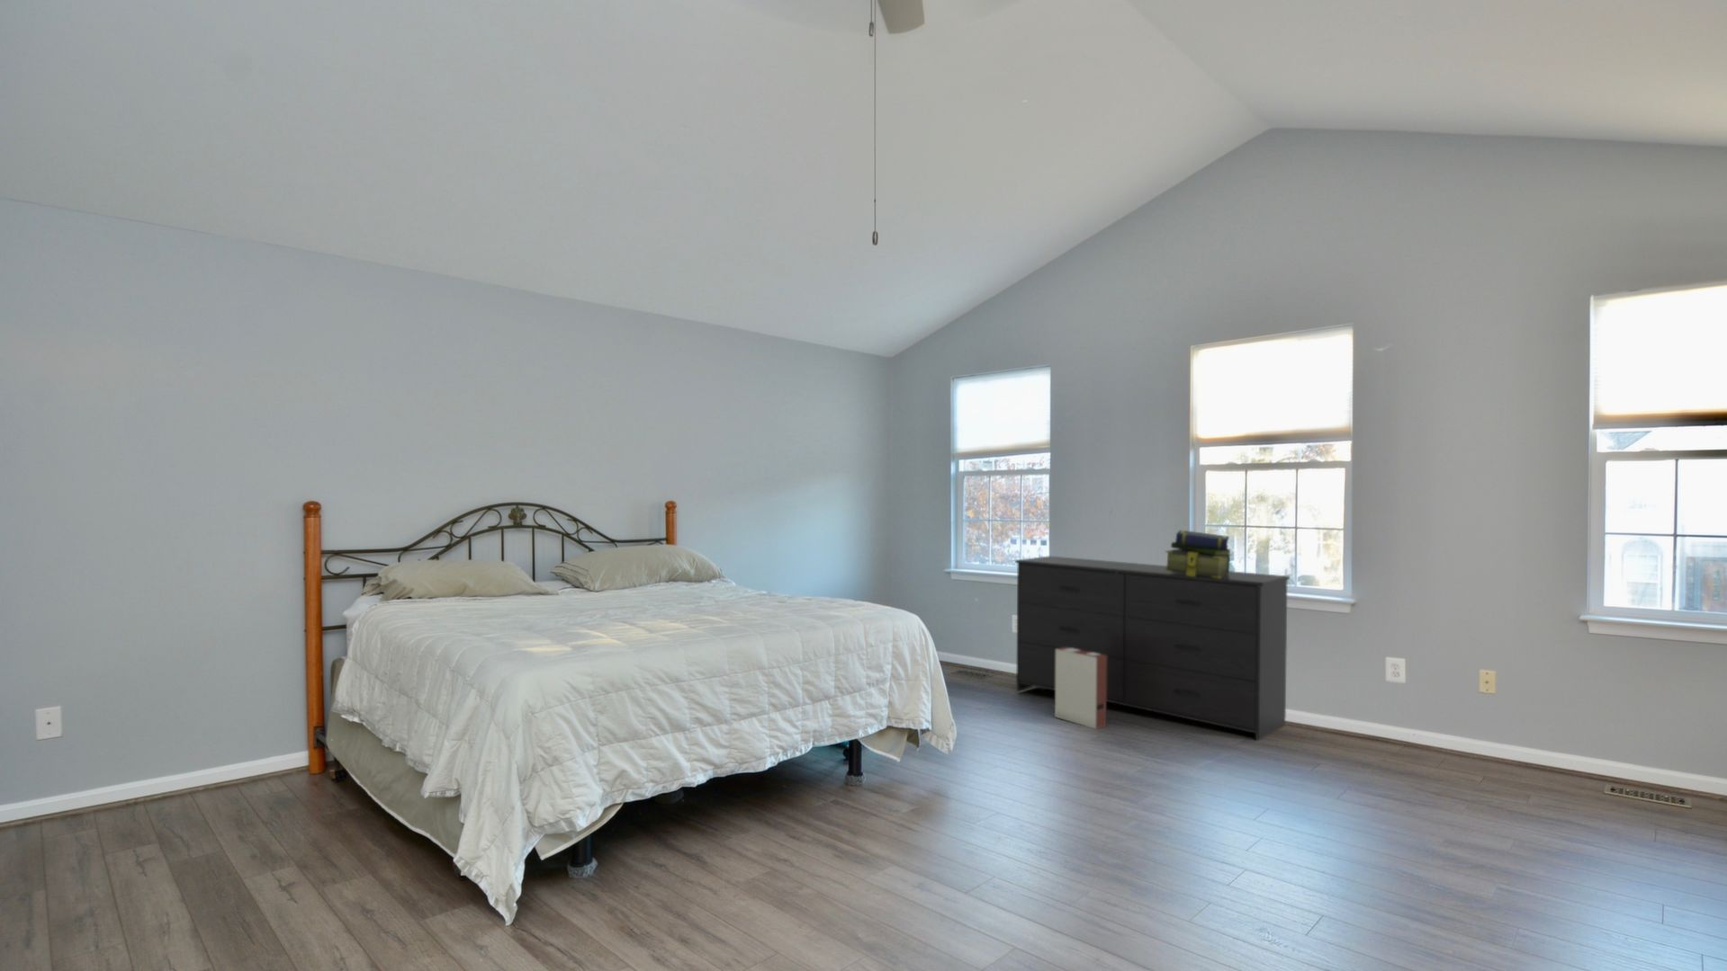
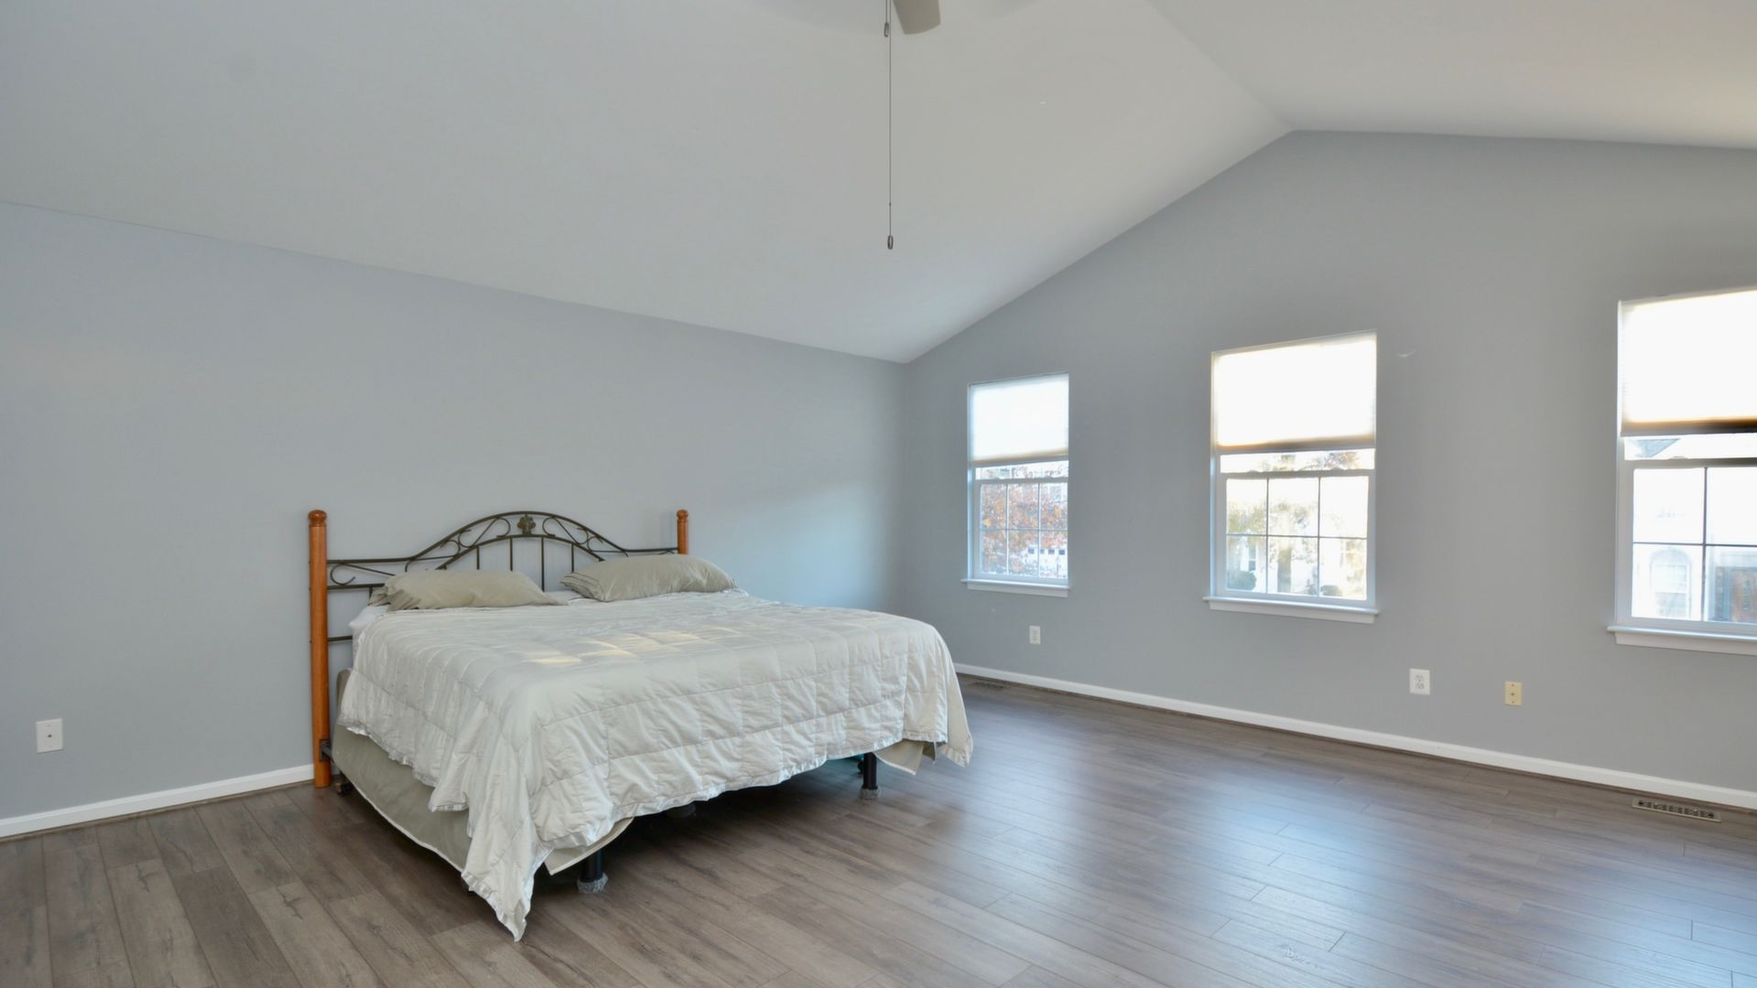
- dresser (1140, 638)
- stack of books (1199, 552)
- cardboard box (1079, 686)
